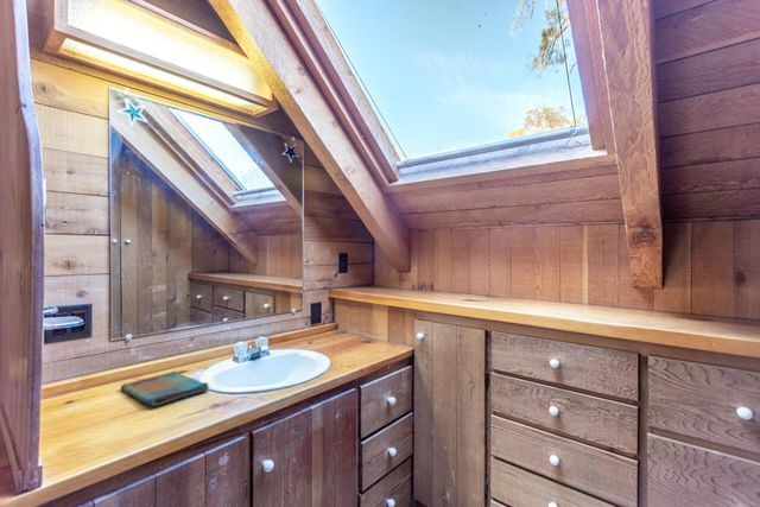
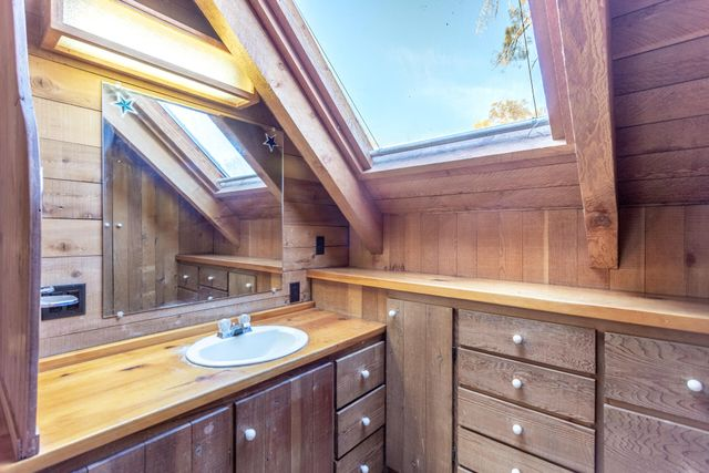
- dish towel (164, 386)
